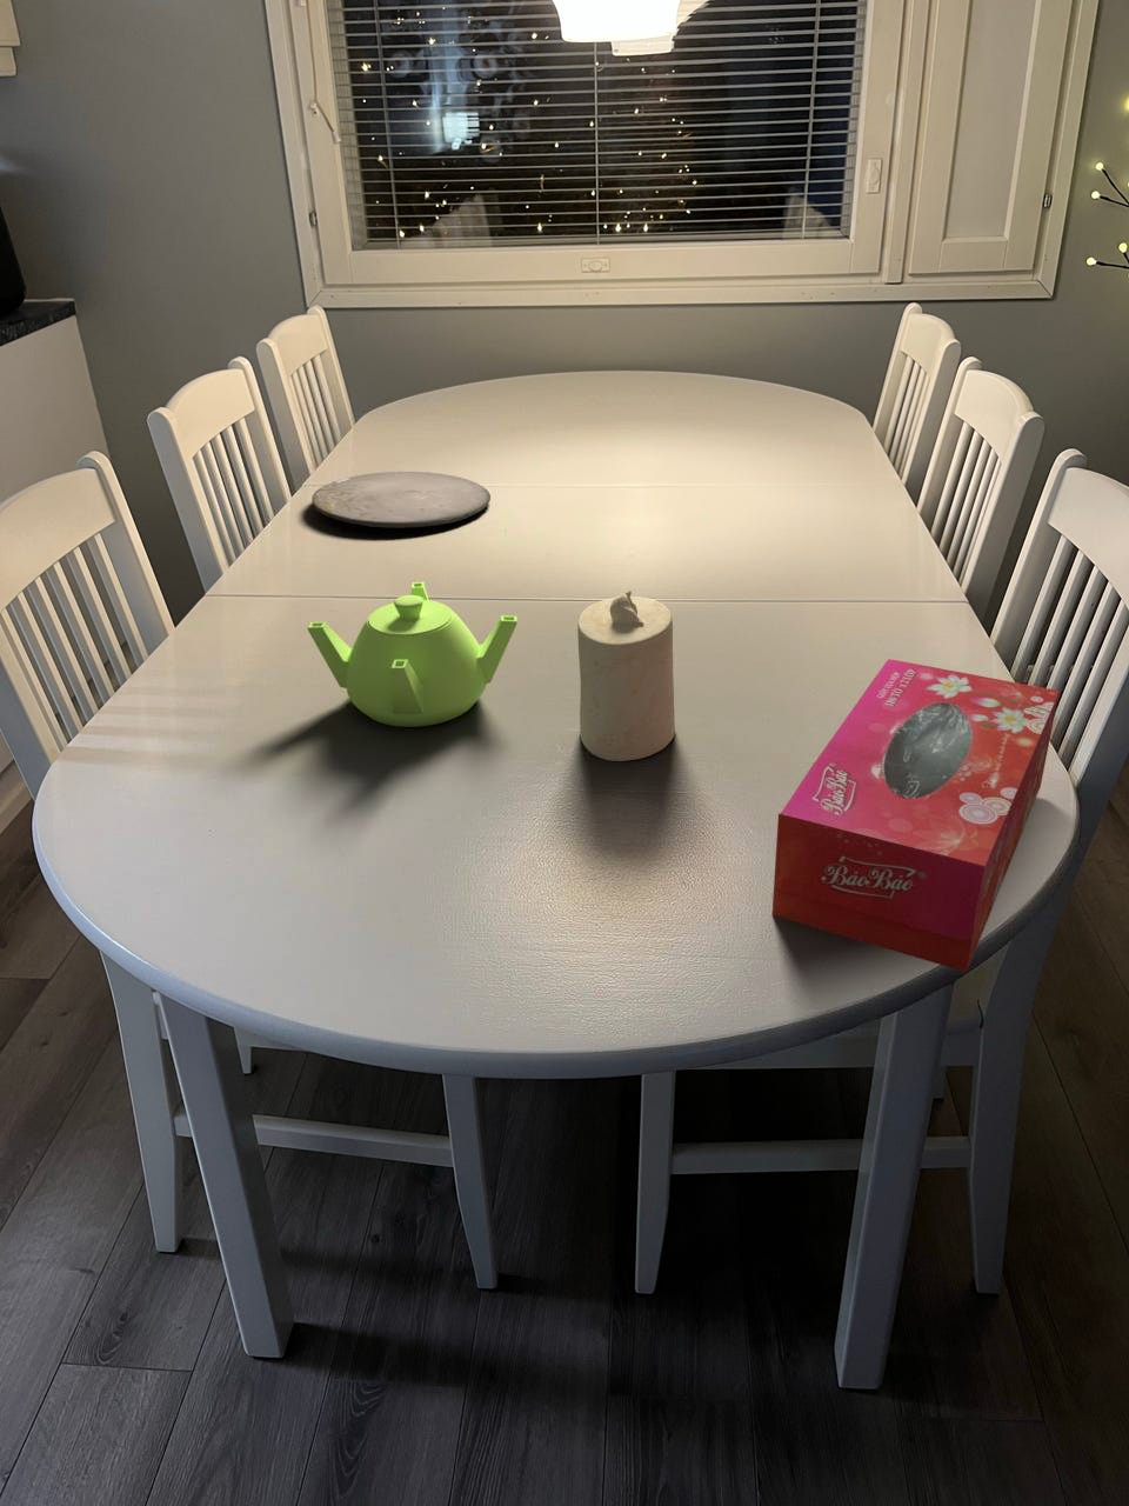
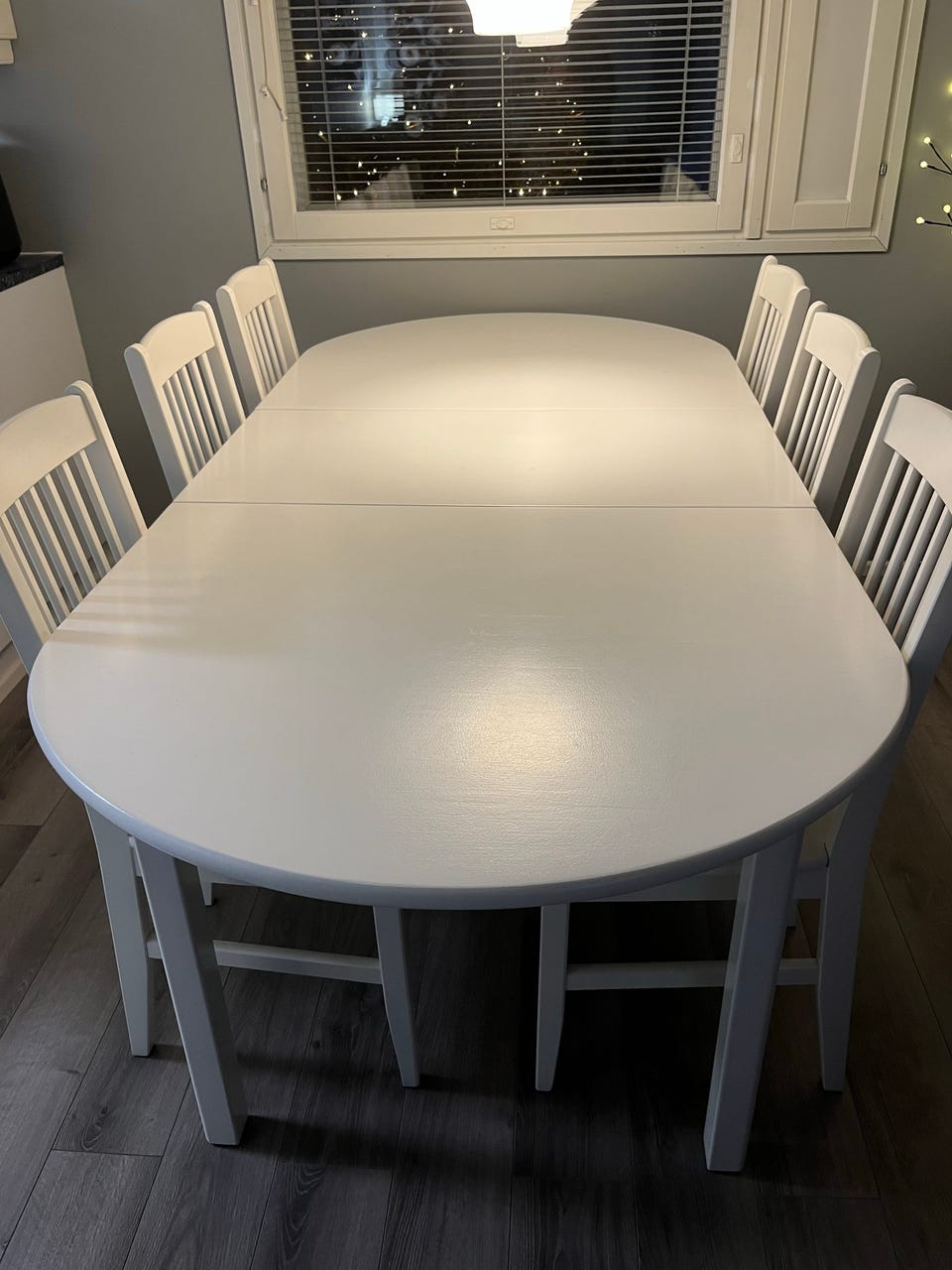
- teapot (415, 650)
- candle (626, 666)
- tissue box (921, 798)
- plate (401, 498)
